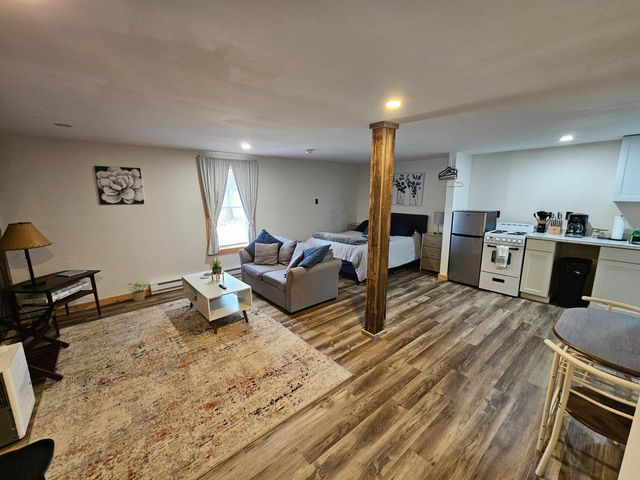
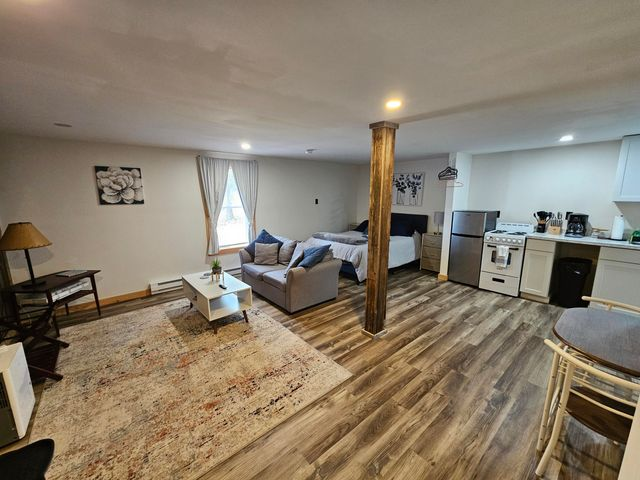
- potted plant (137, 290)
